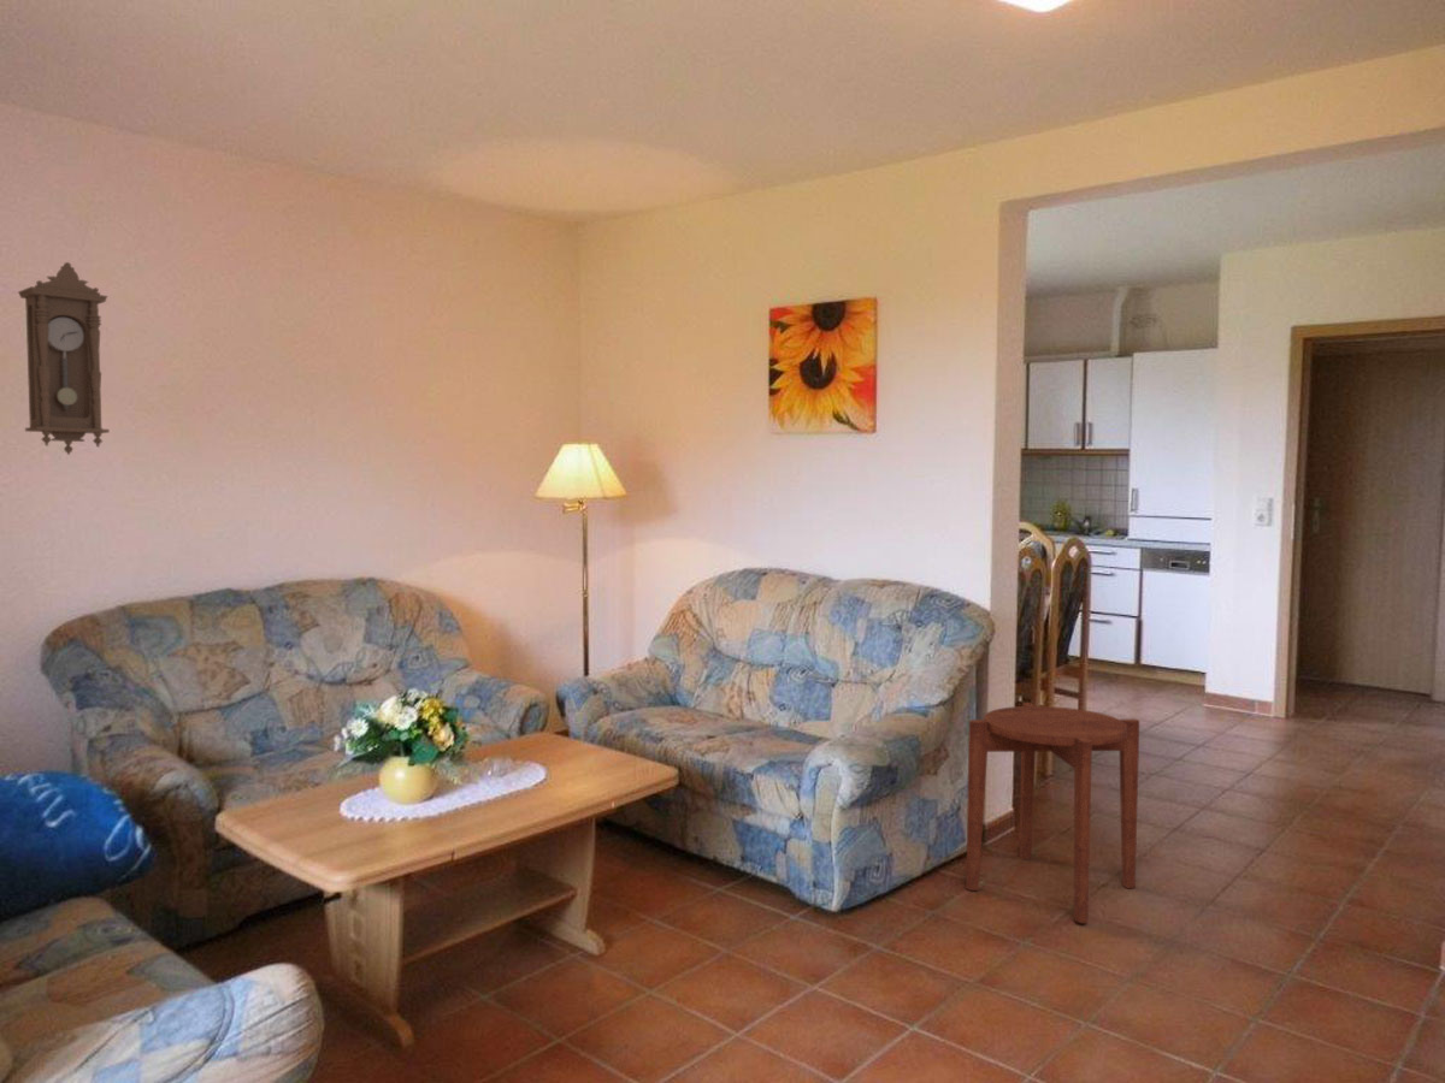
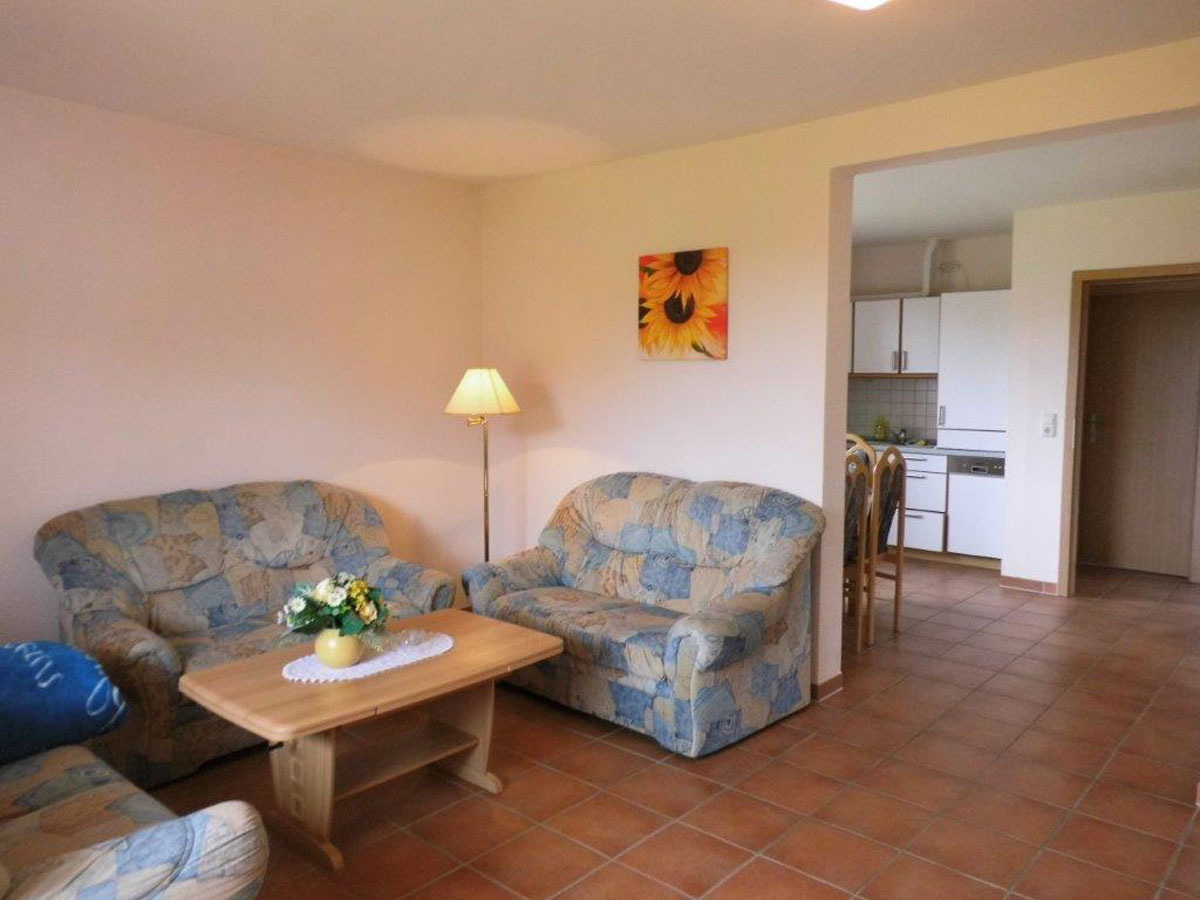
- side table (1032, 804)
- pendulum clock (65, 360)
